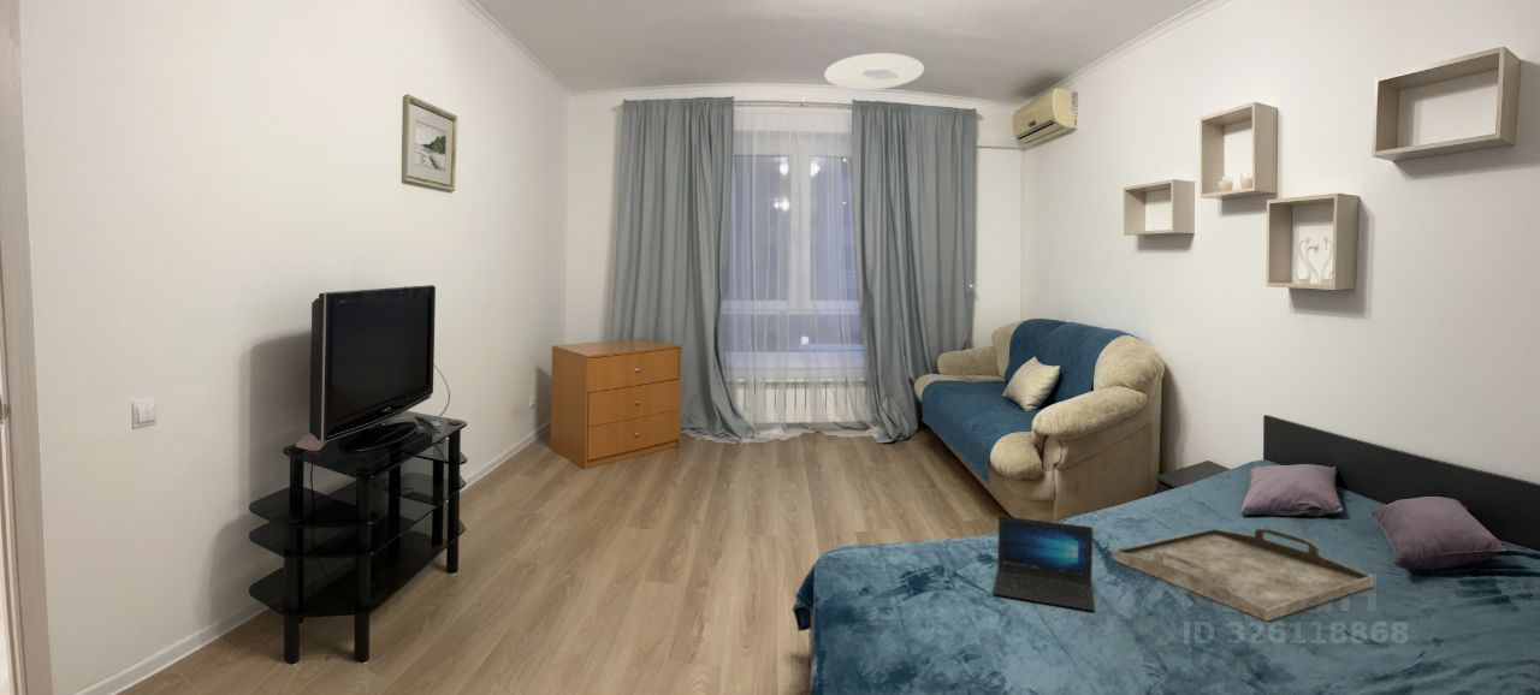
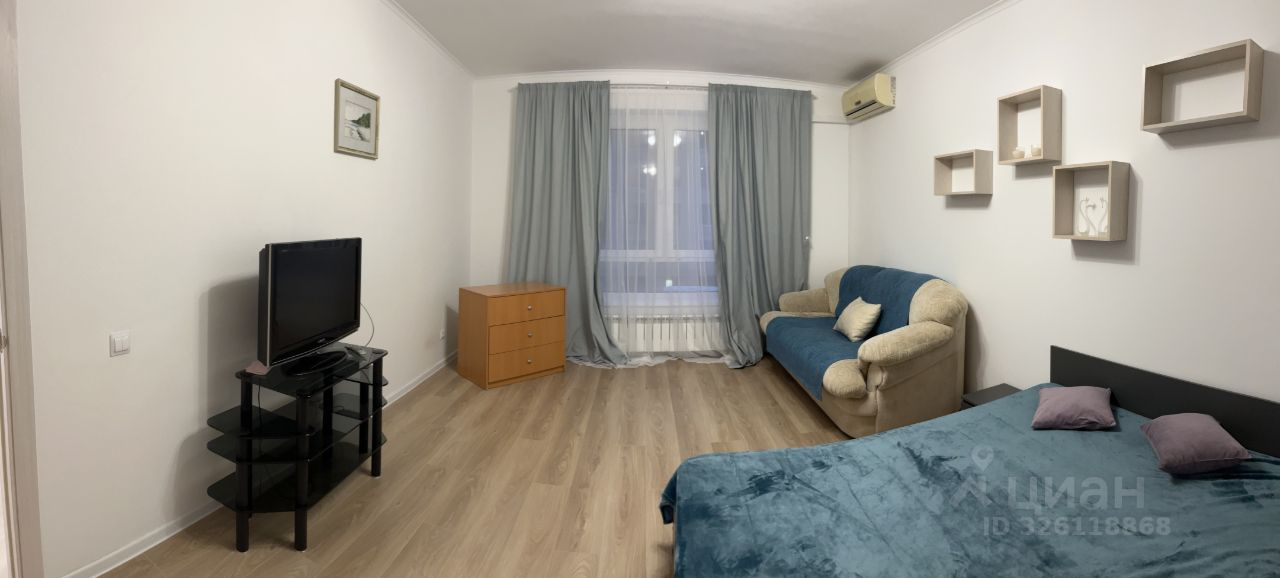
- serving tray (1236, 559)
- laptop (1042, 560)
- ceiling light (873, 67)
